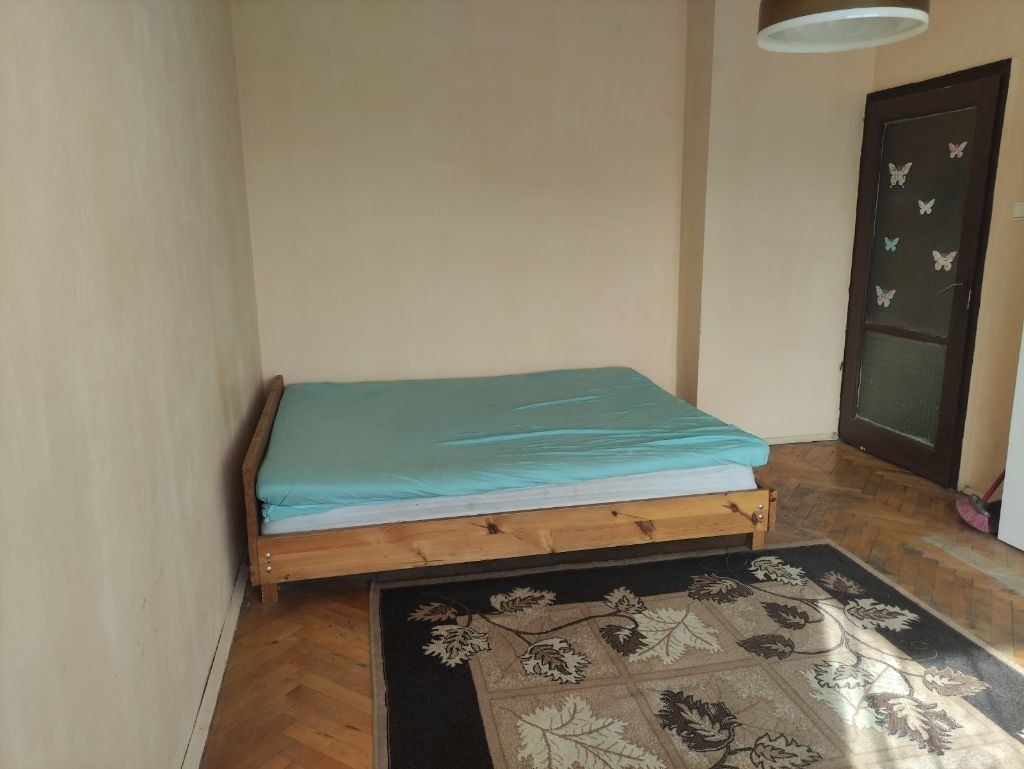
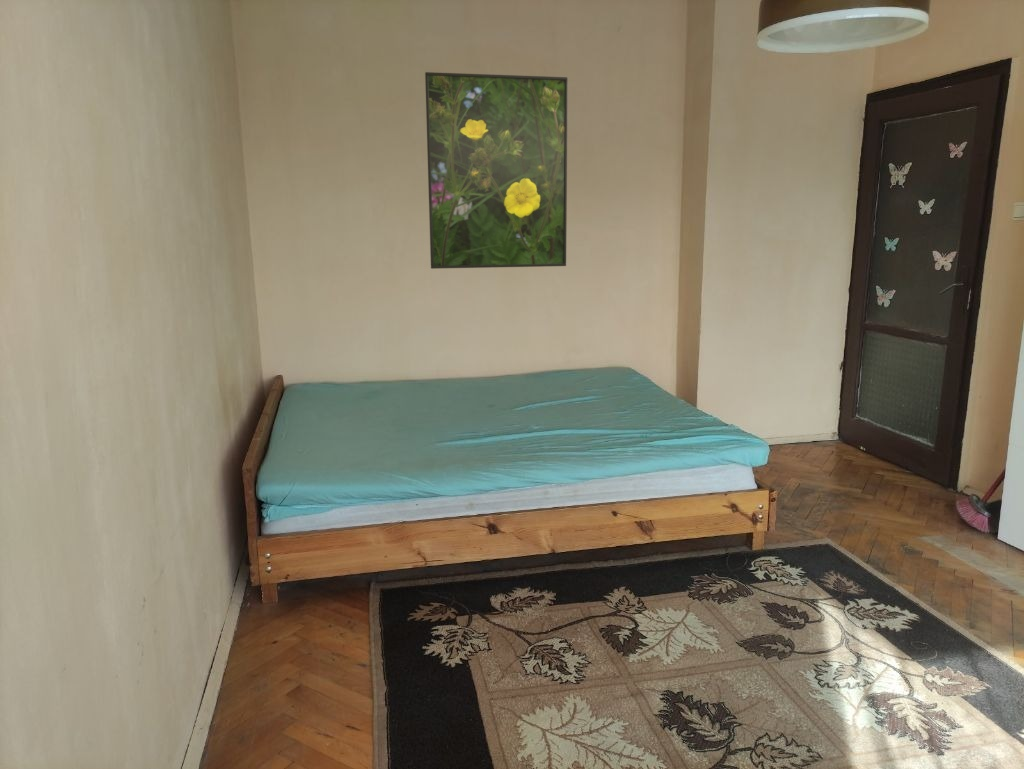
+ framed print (498, 173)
